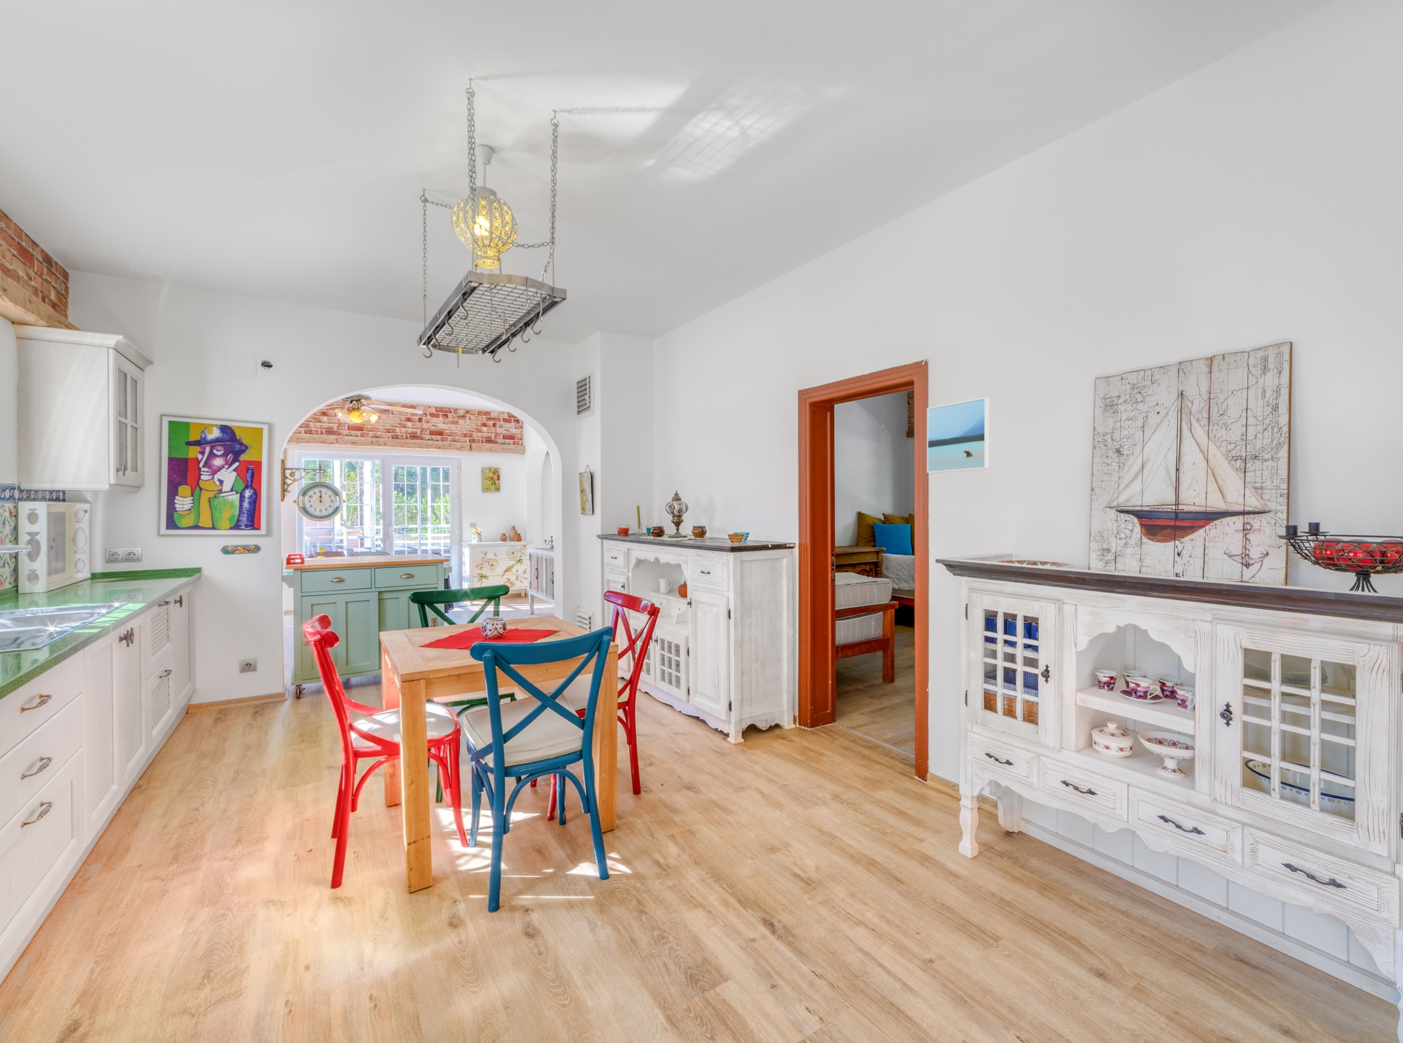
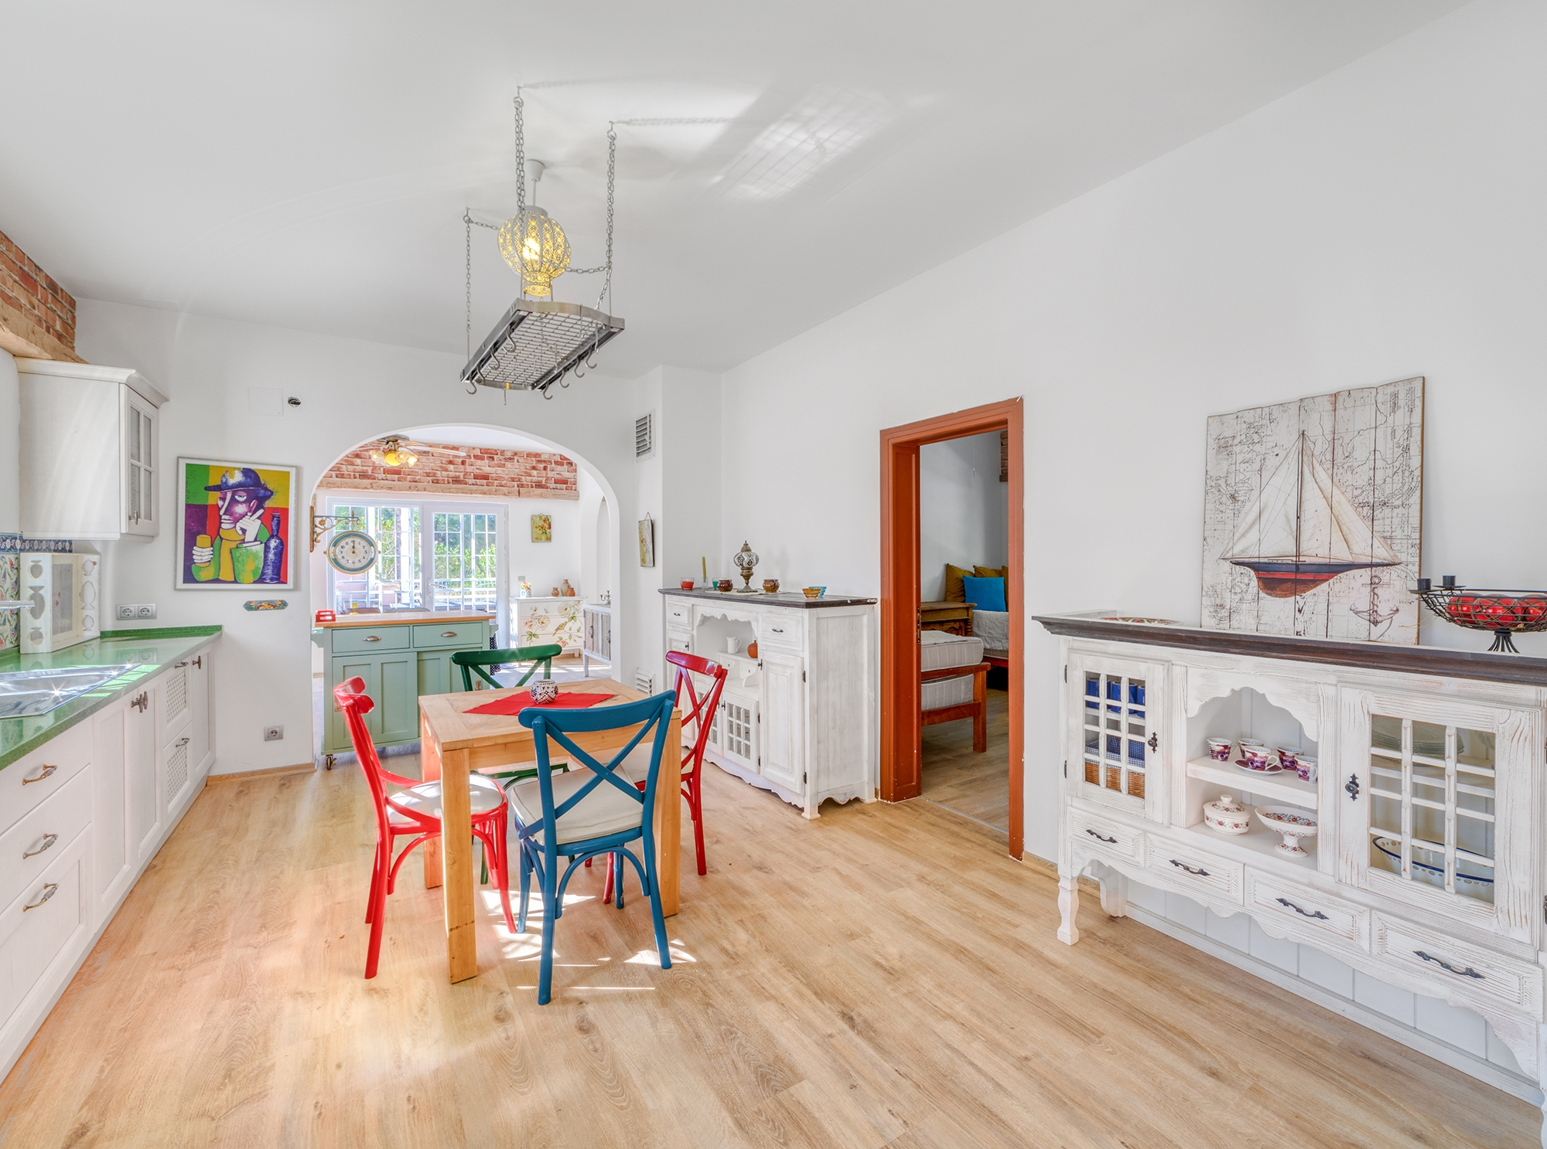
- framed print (957, 437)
